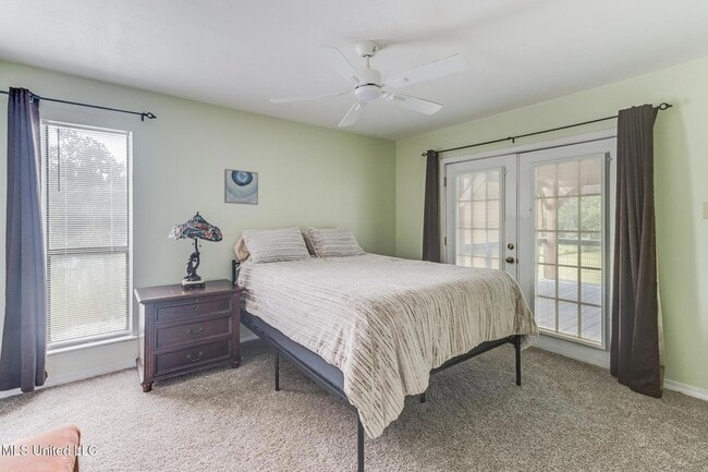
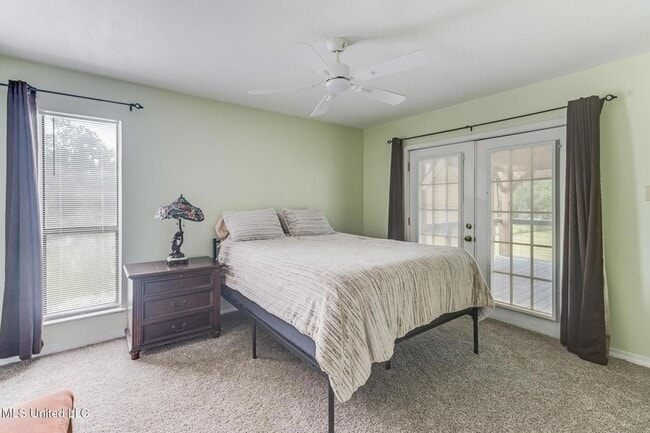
- wall art (241, 186)
